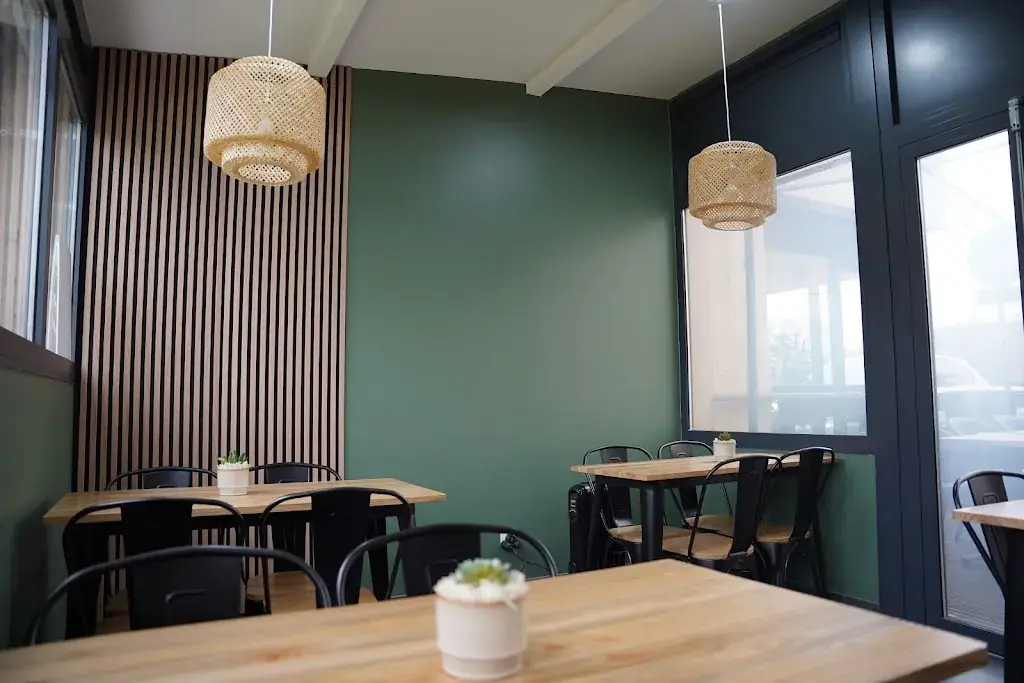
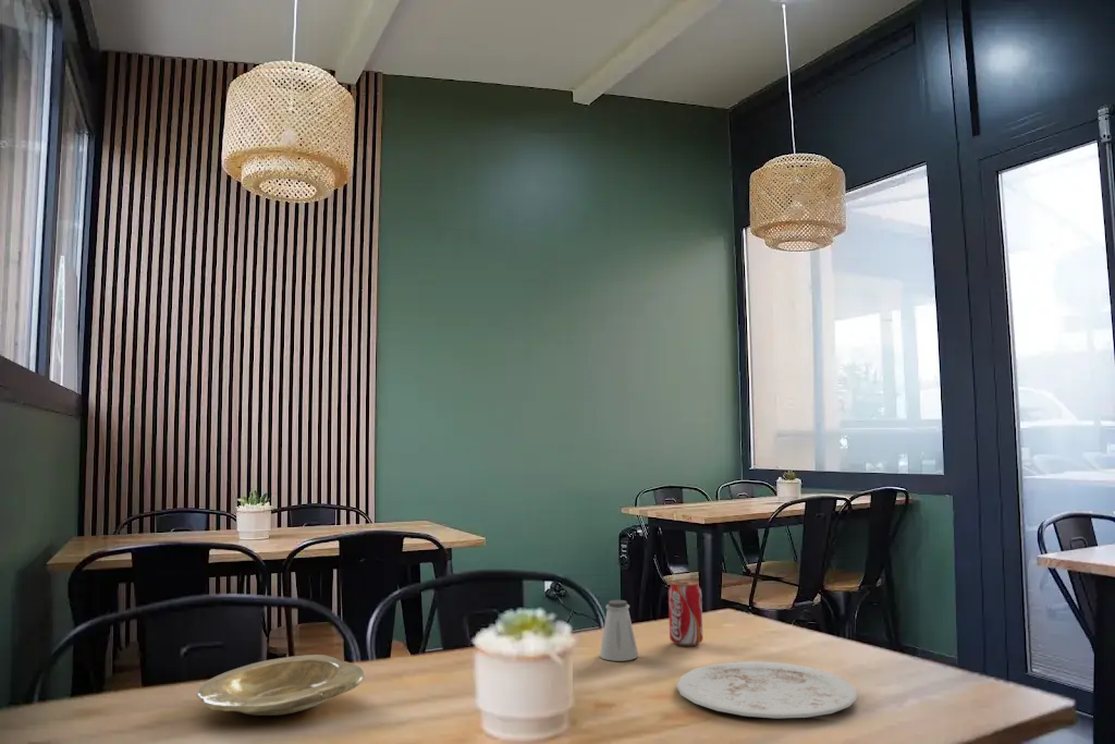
+ plate (279, 688)
+ plate (764, 690)
+ saltshaker (617, 629)
+ beverage can (685, 612)
